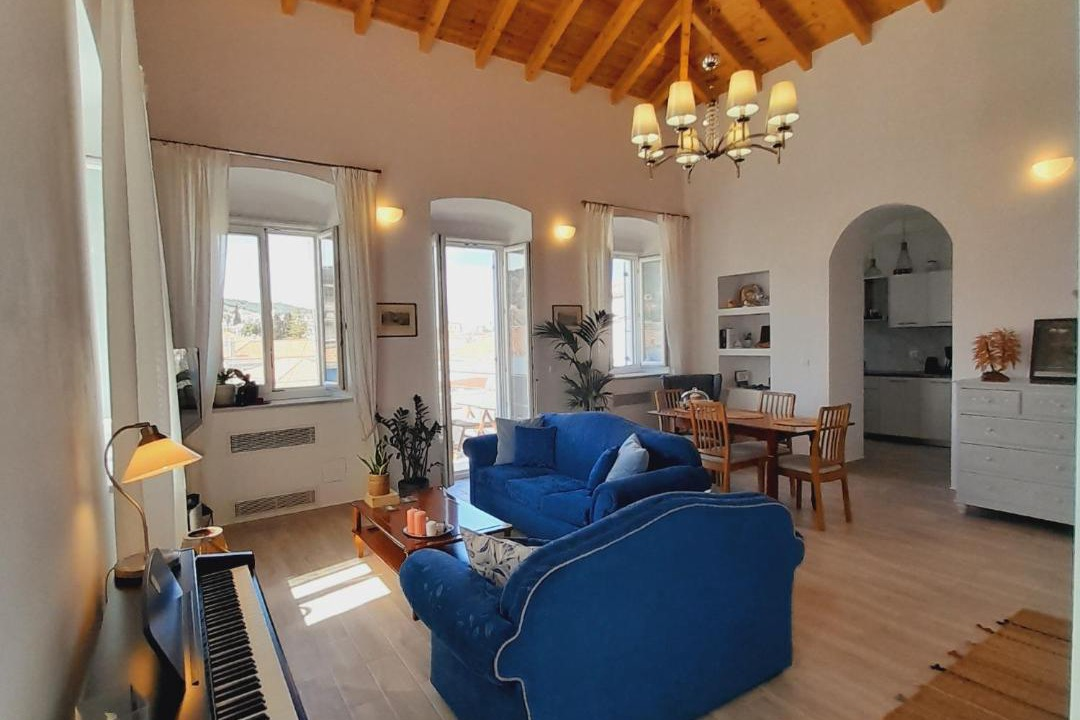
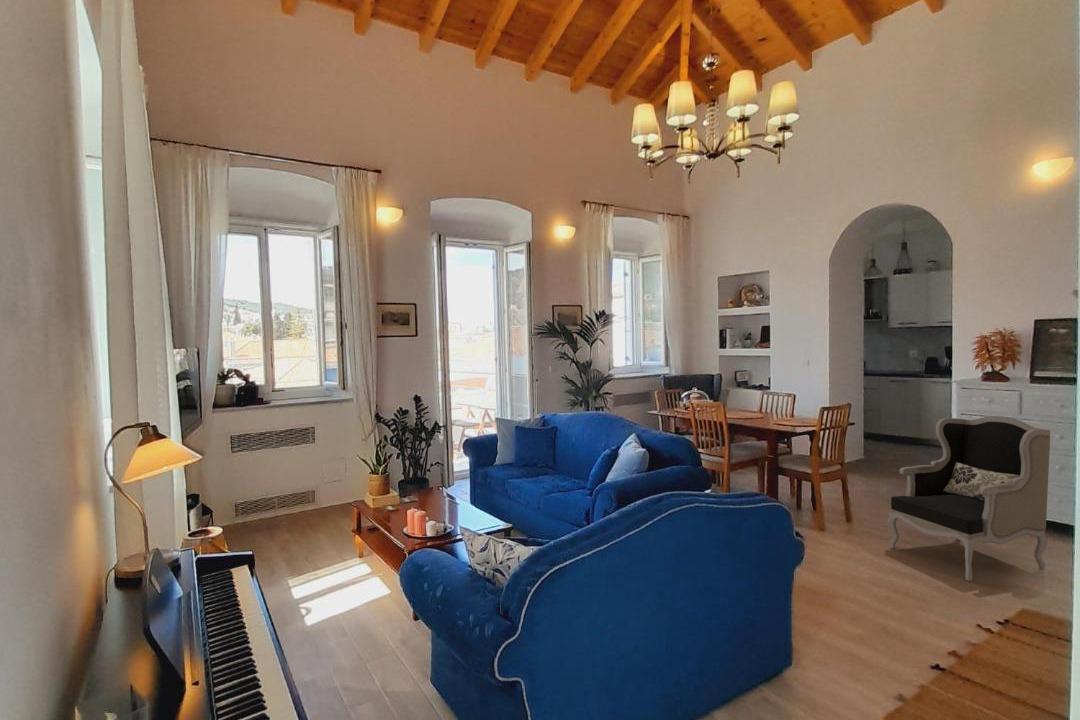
+ armchair (965, 488)
